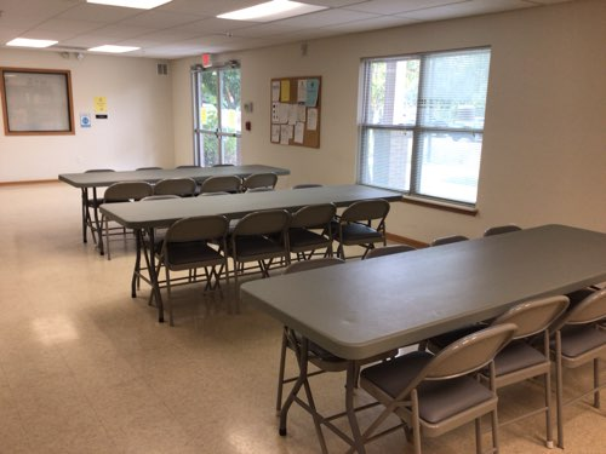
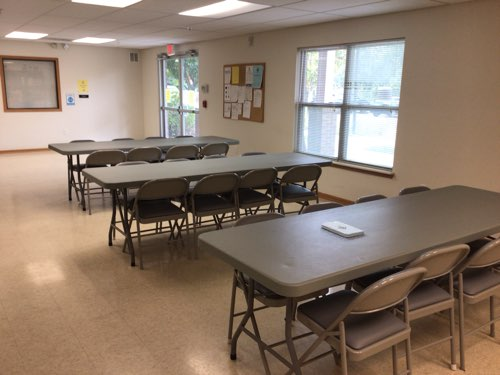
+ notepad (341, 228)
